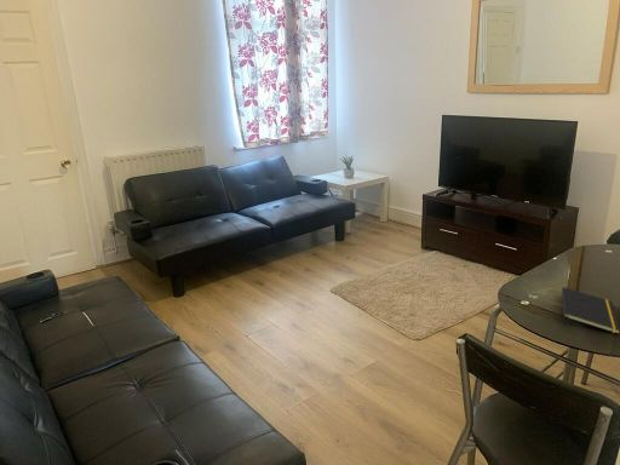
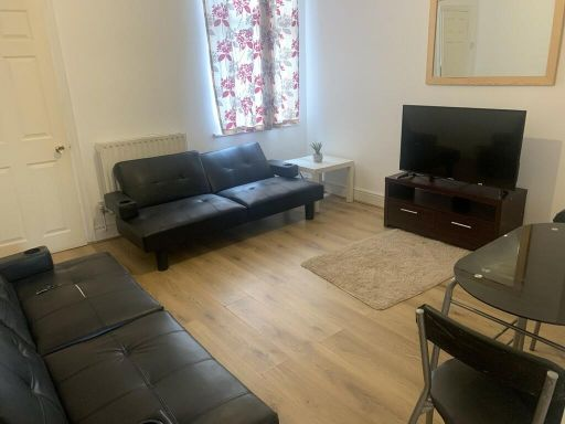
- notepad (589, 309)
